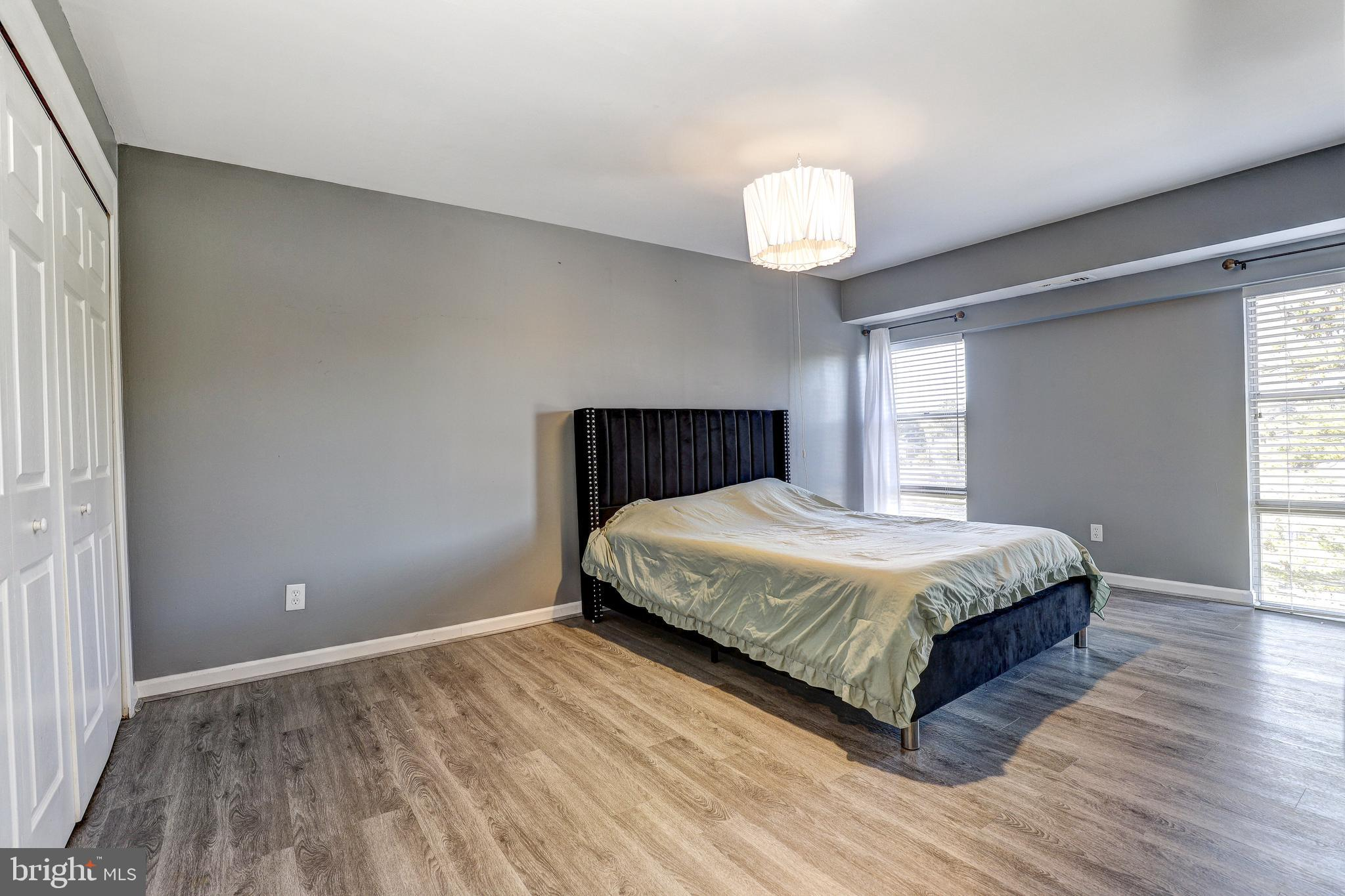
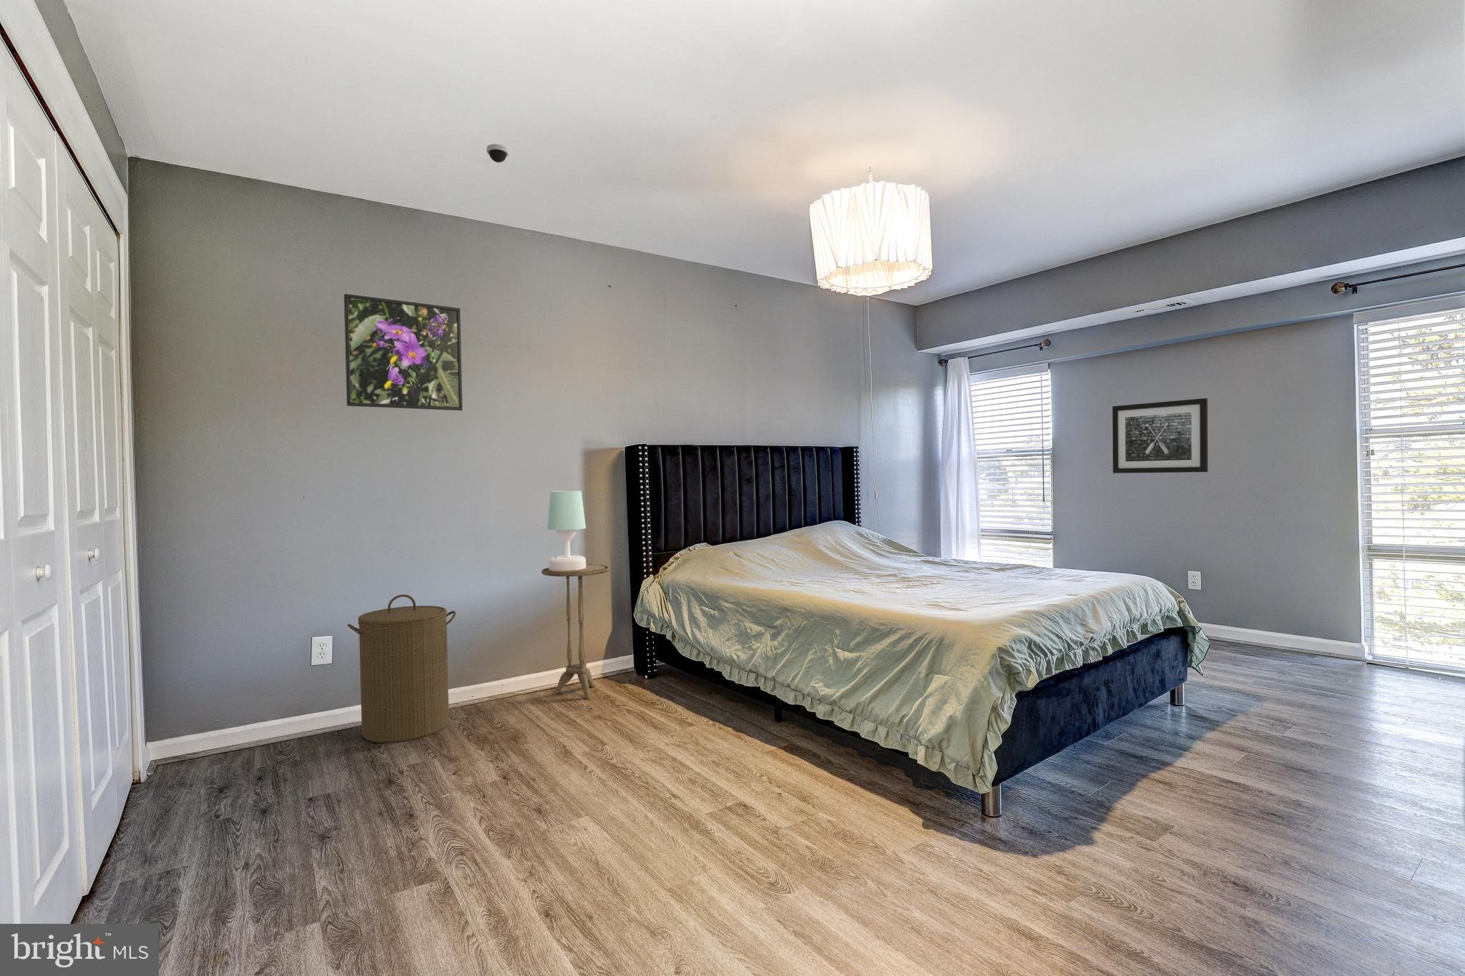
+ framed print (405, 355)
+ table lamp (566, 529)
+ side table (579, 631)
+ dome security camera (497, 155)
+ wall art (1158, 438)
+ laundry hamper (405, 661)
